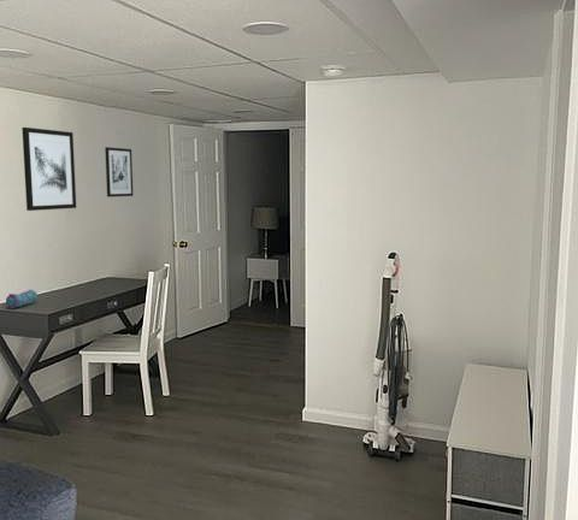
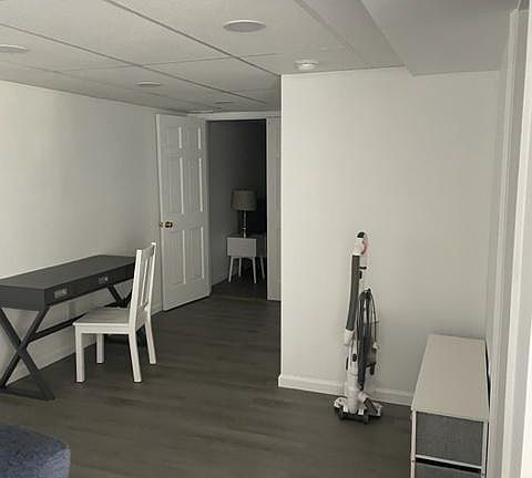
- pencil case (22, 299)
- wall art (119, 172)
- wall art (51, 170)
